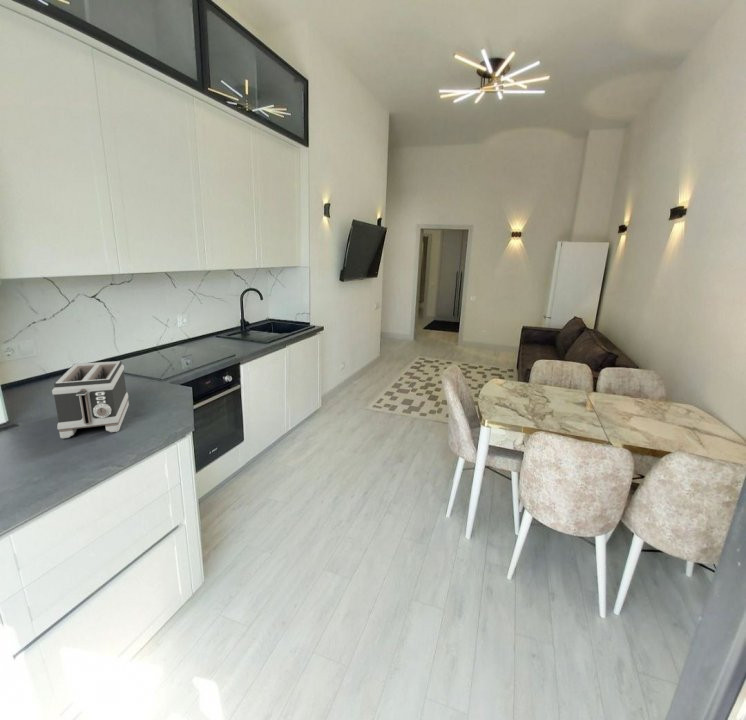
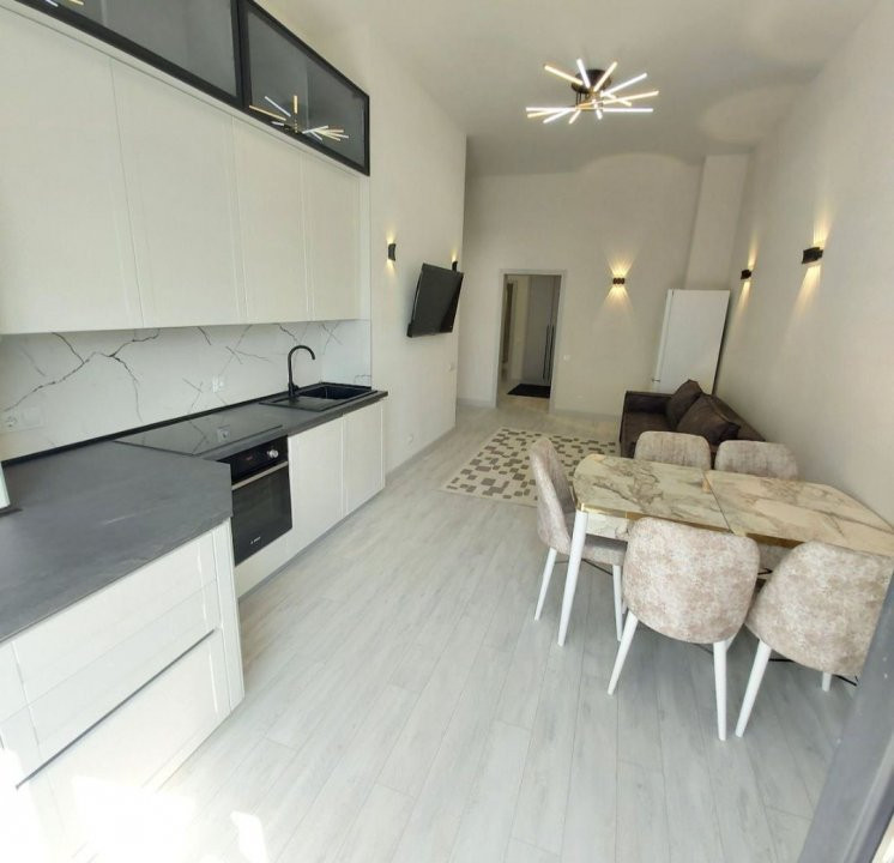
- toaster (93, 397)
